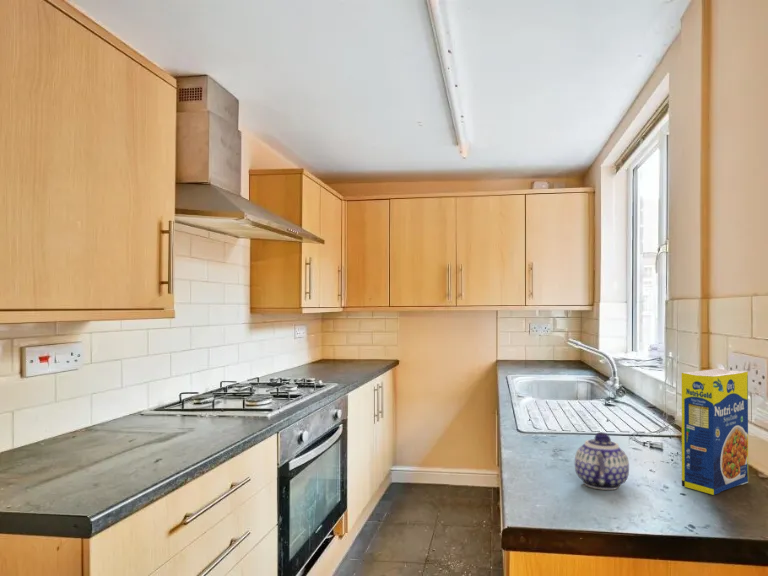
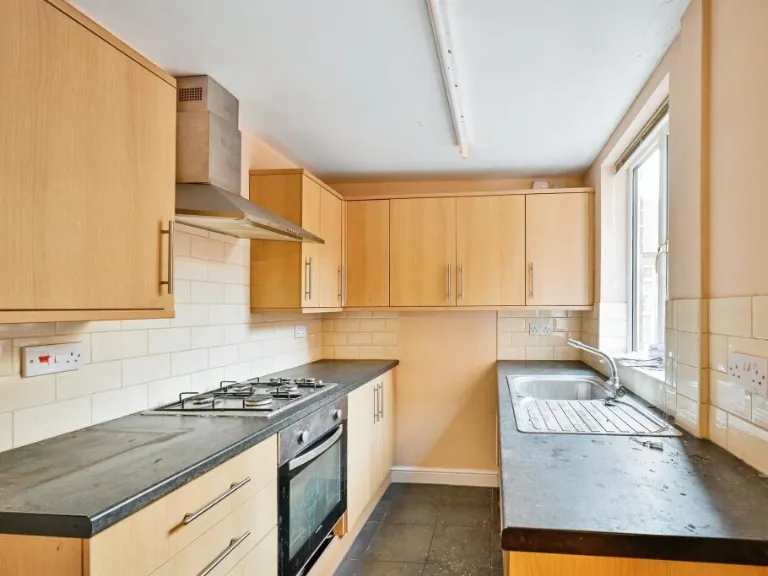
- teapot (601, 458)
- legume (715, 428)
